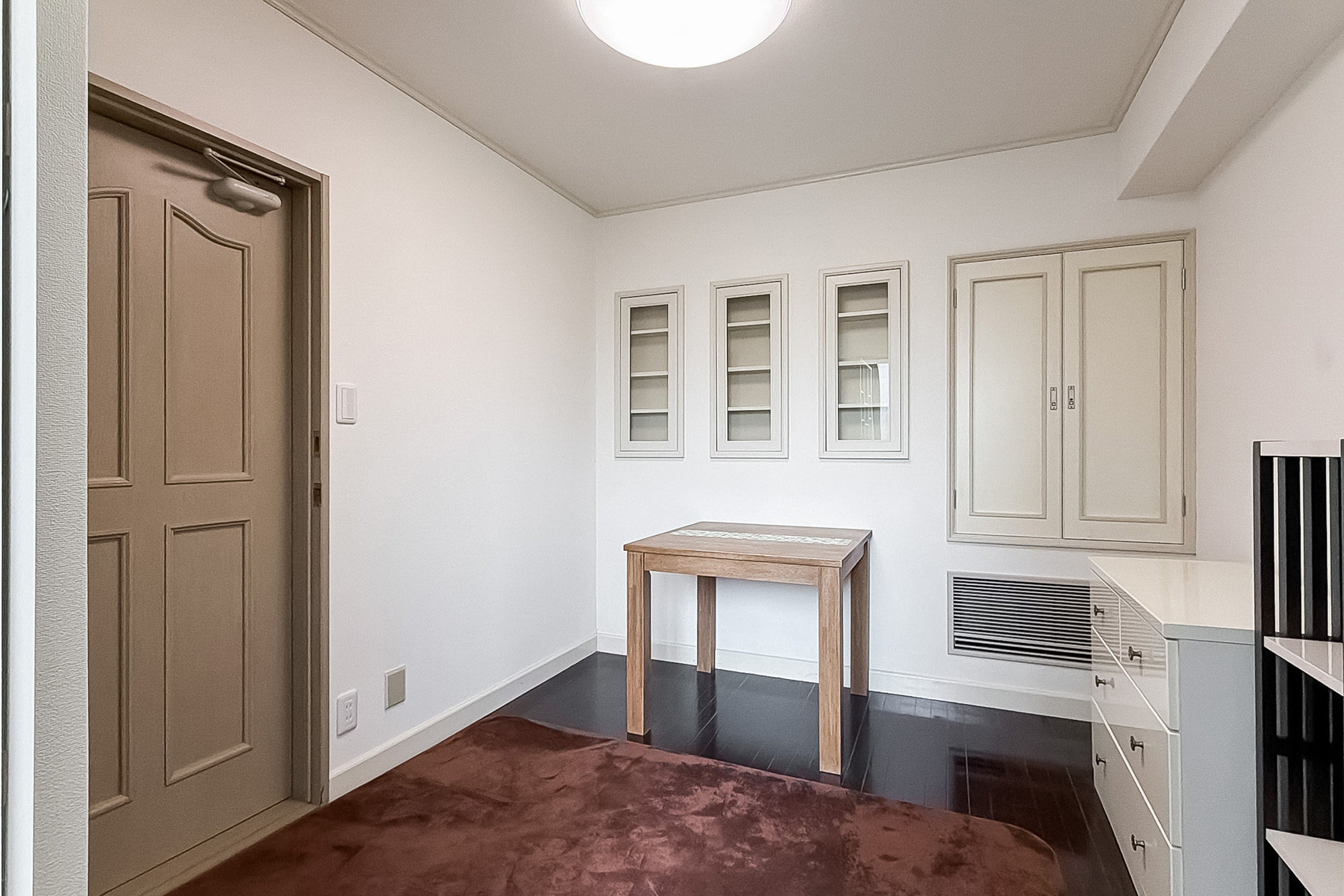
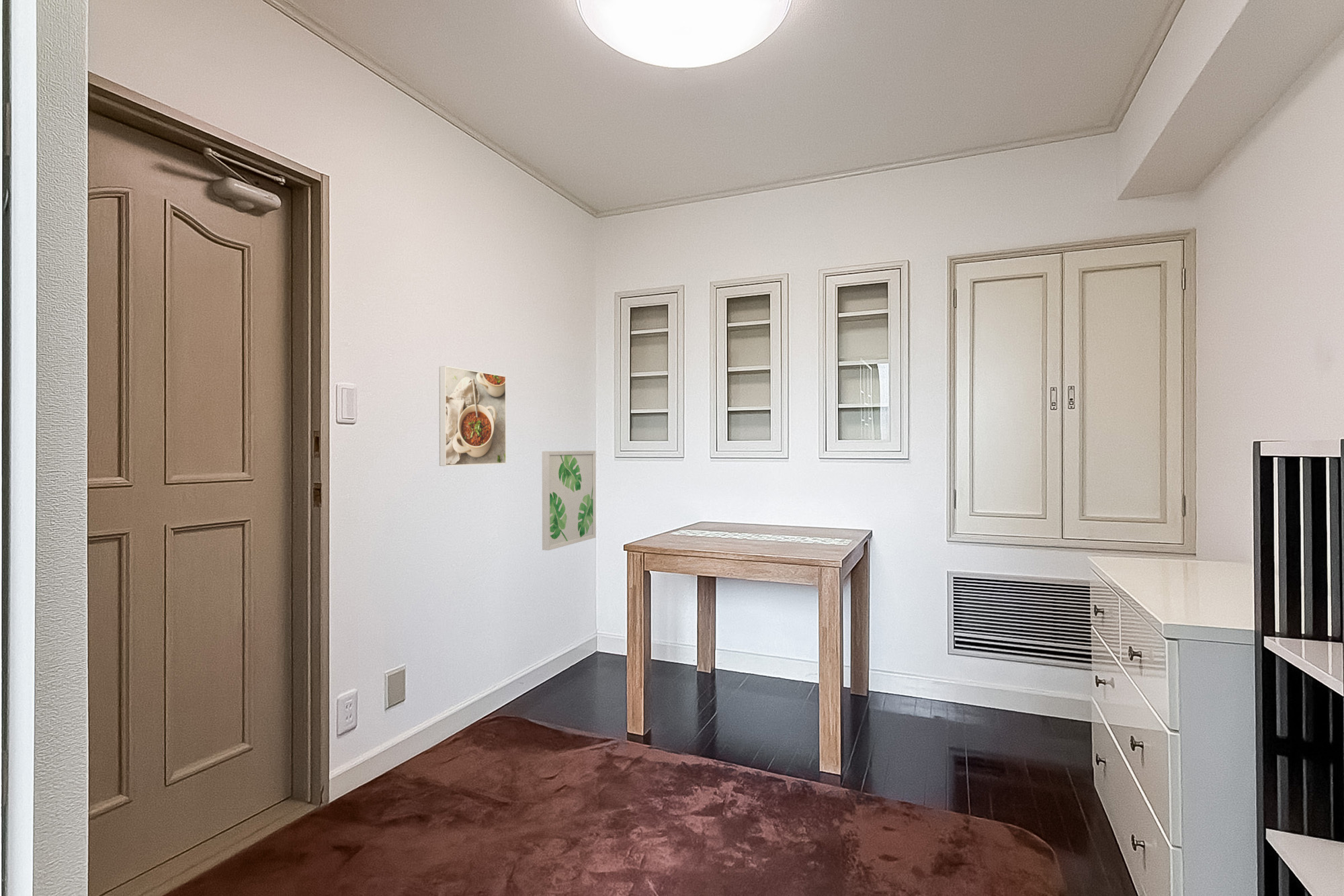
+ wall art (571, 497)
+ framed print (474, 418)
